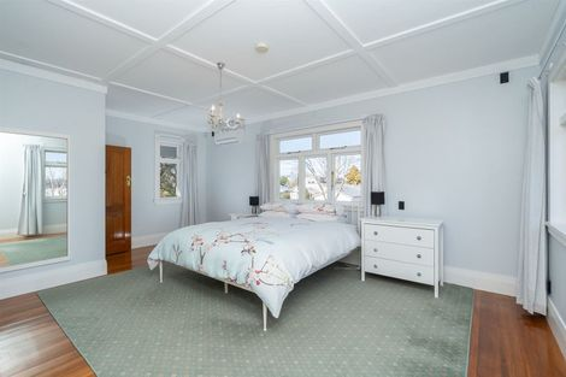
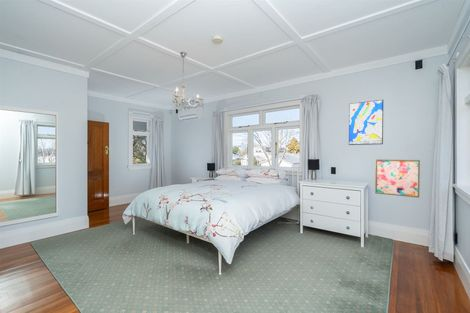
+ wall art (396, 177)
+ wall art (365, 123)
